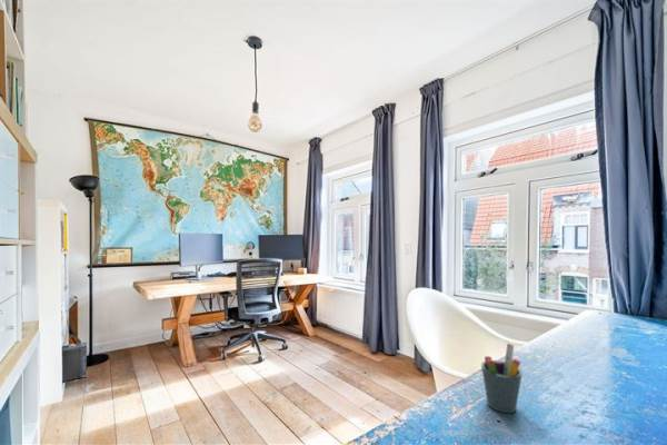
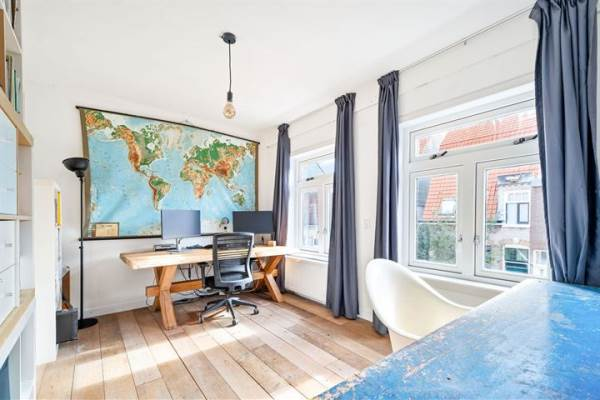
- pen holder (501, 376)
